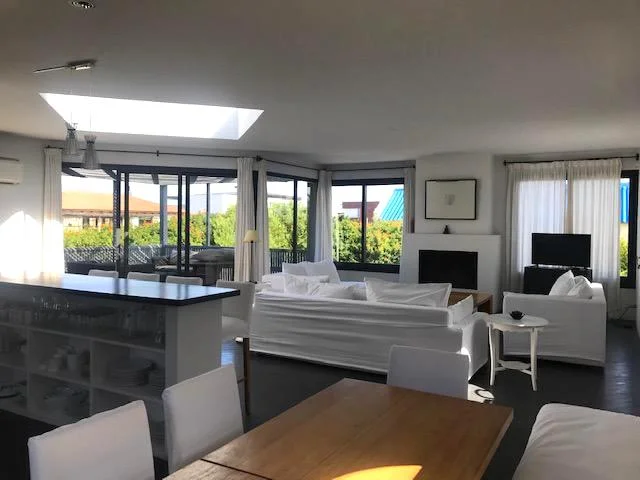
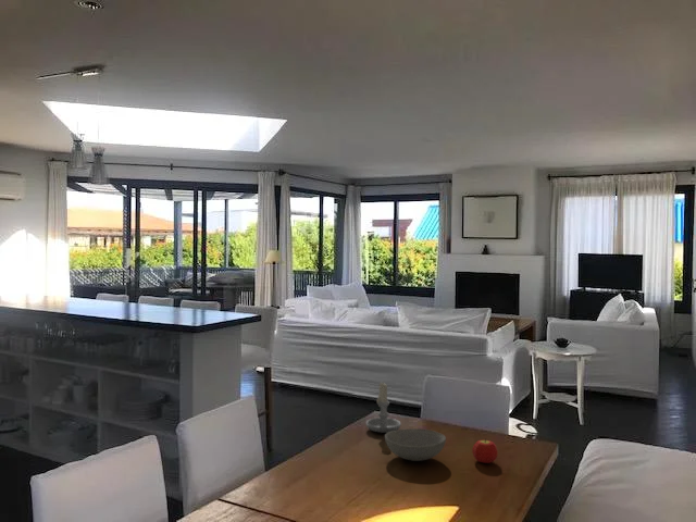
+ fruit (484, 449)
+ candle (383, 406)
+ bowl (414, 447)
